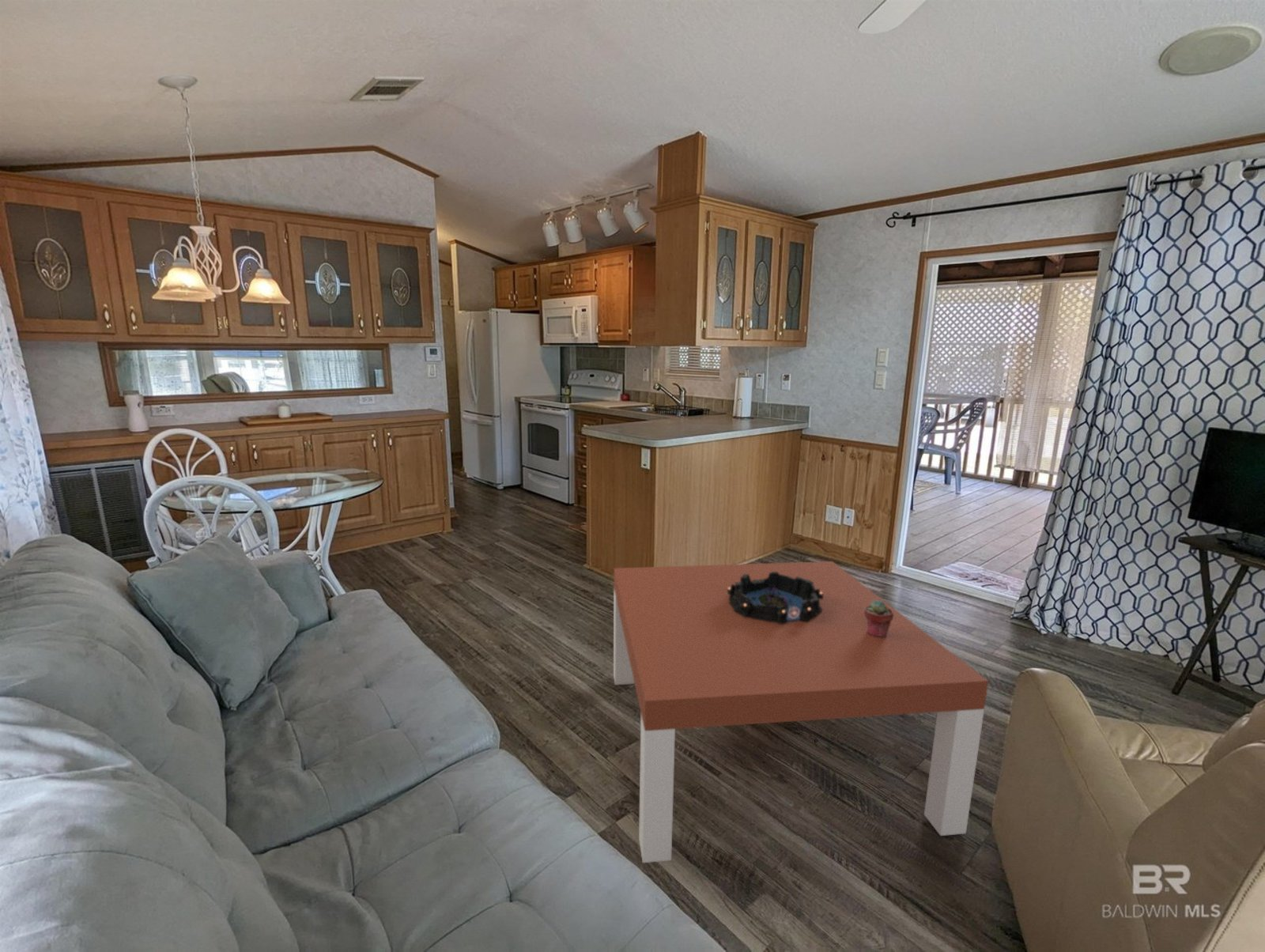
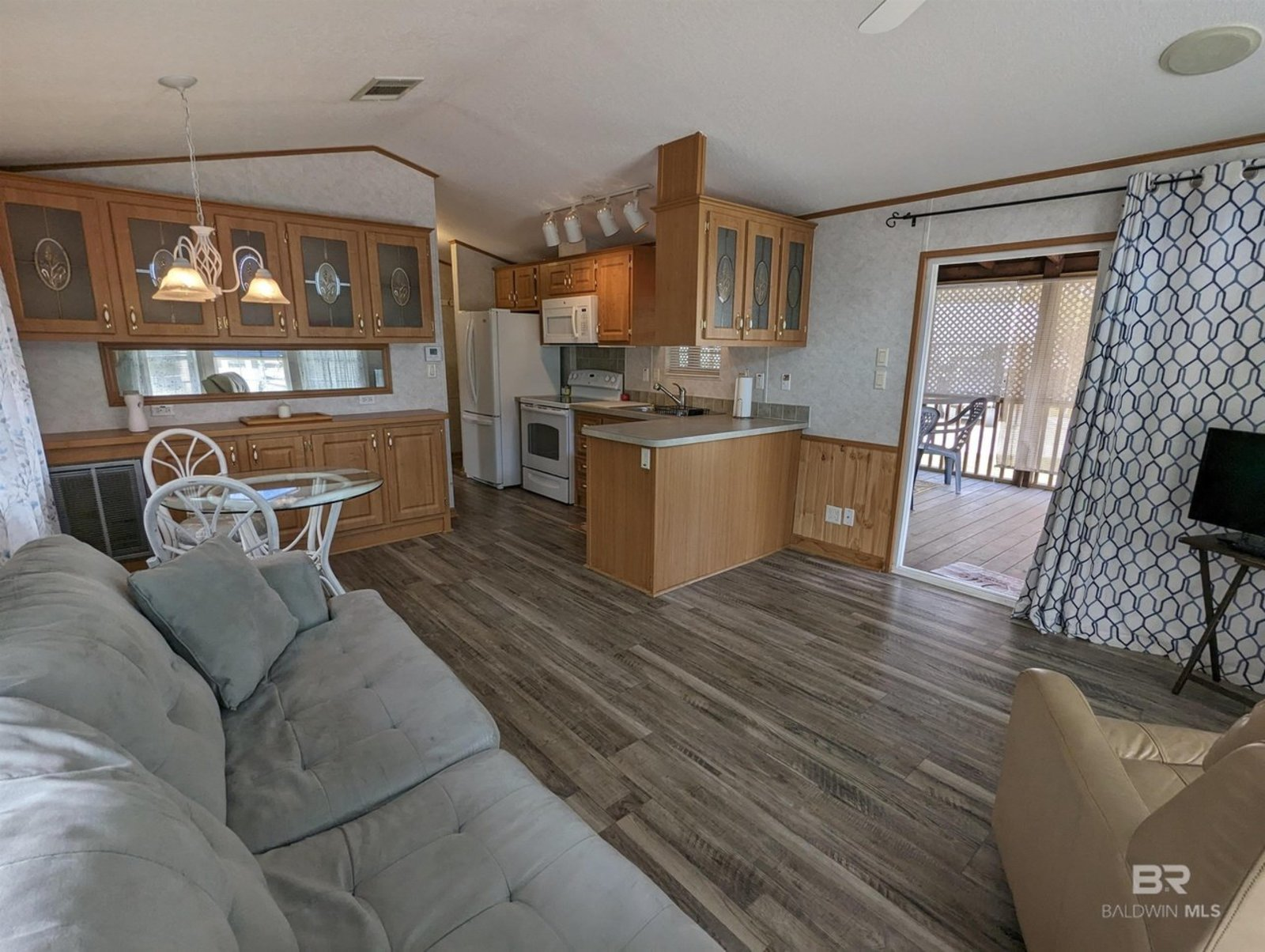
- coffee table (759, 678)
- potted succulent (878, 616)
- decorative bowl (775, 594)
